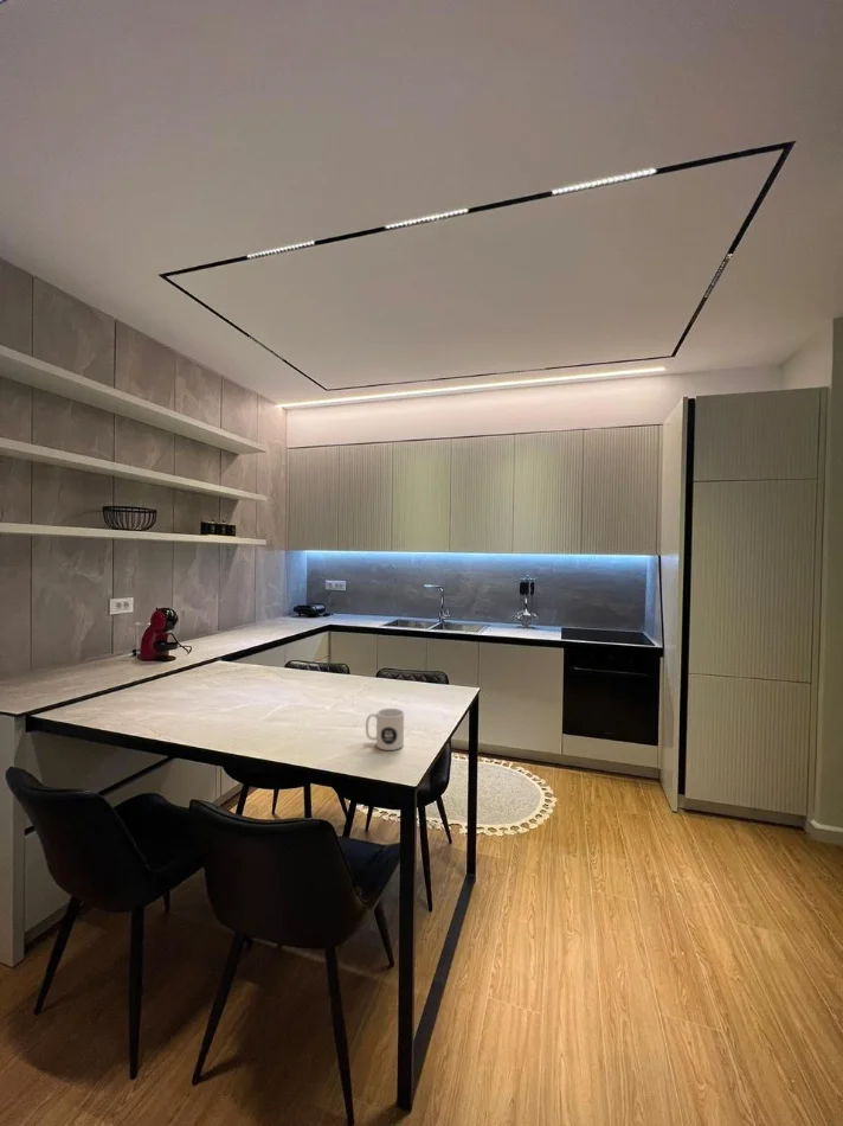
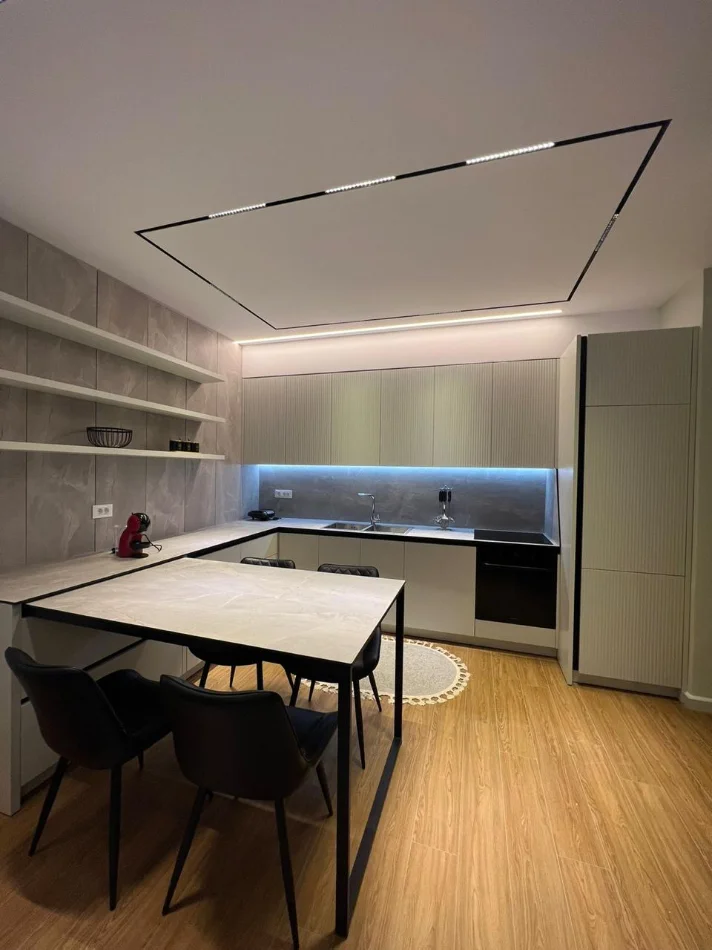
- mug (384, 728)
